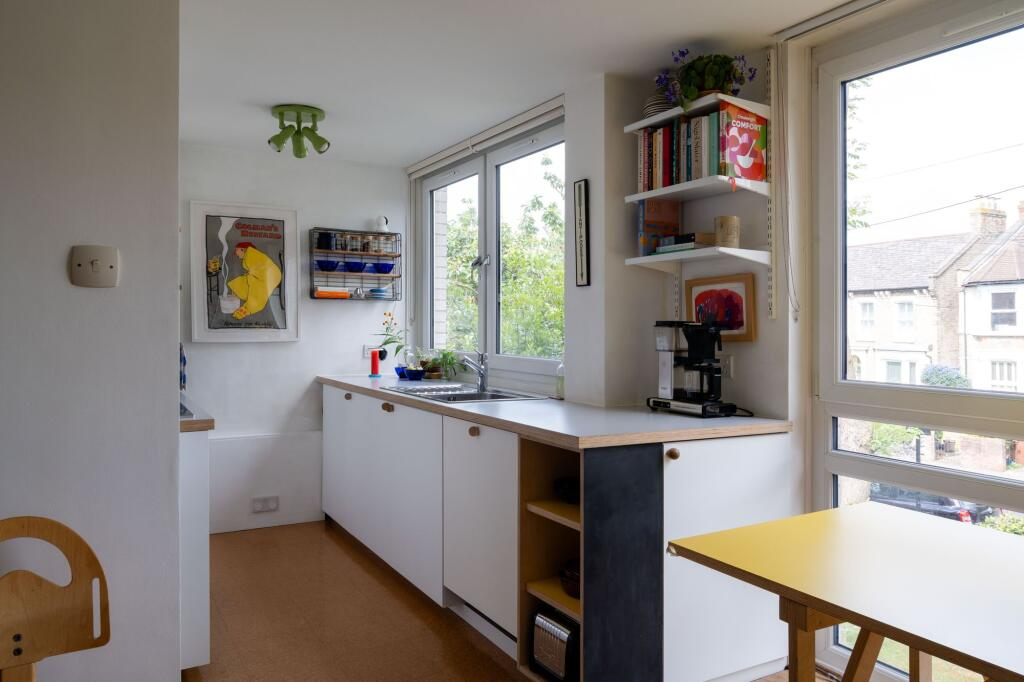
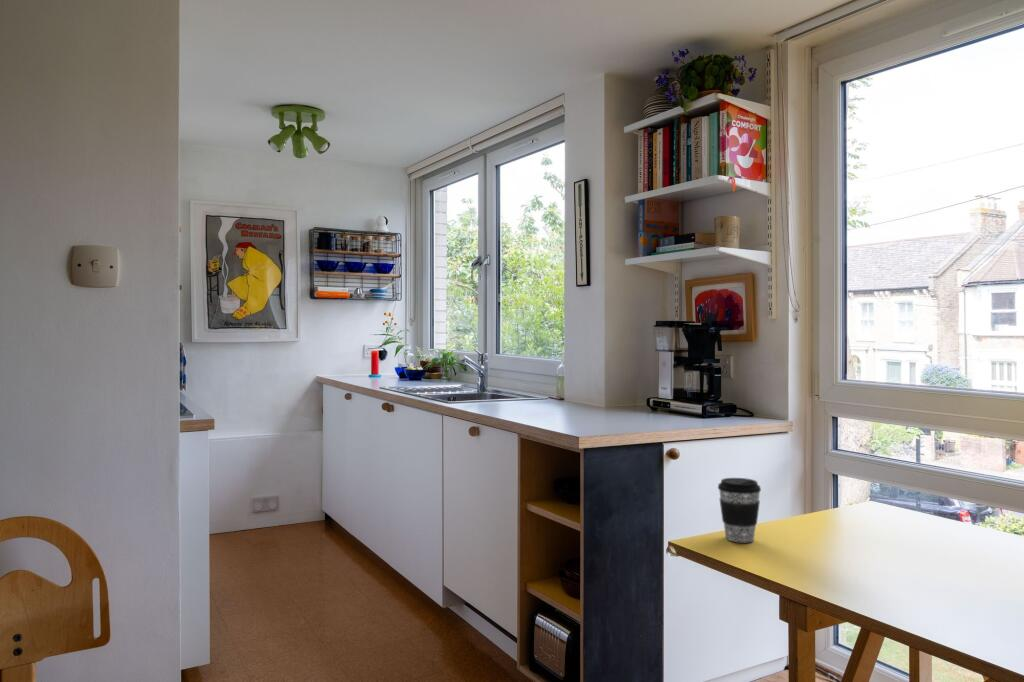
+ coffee cup (739, 509)
